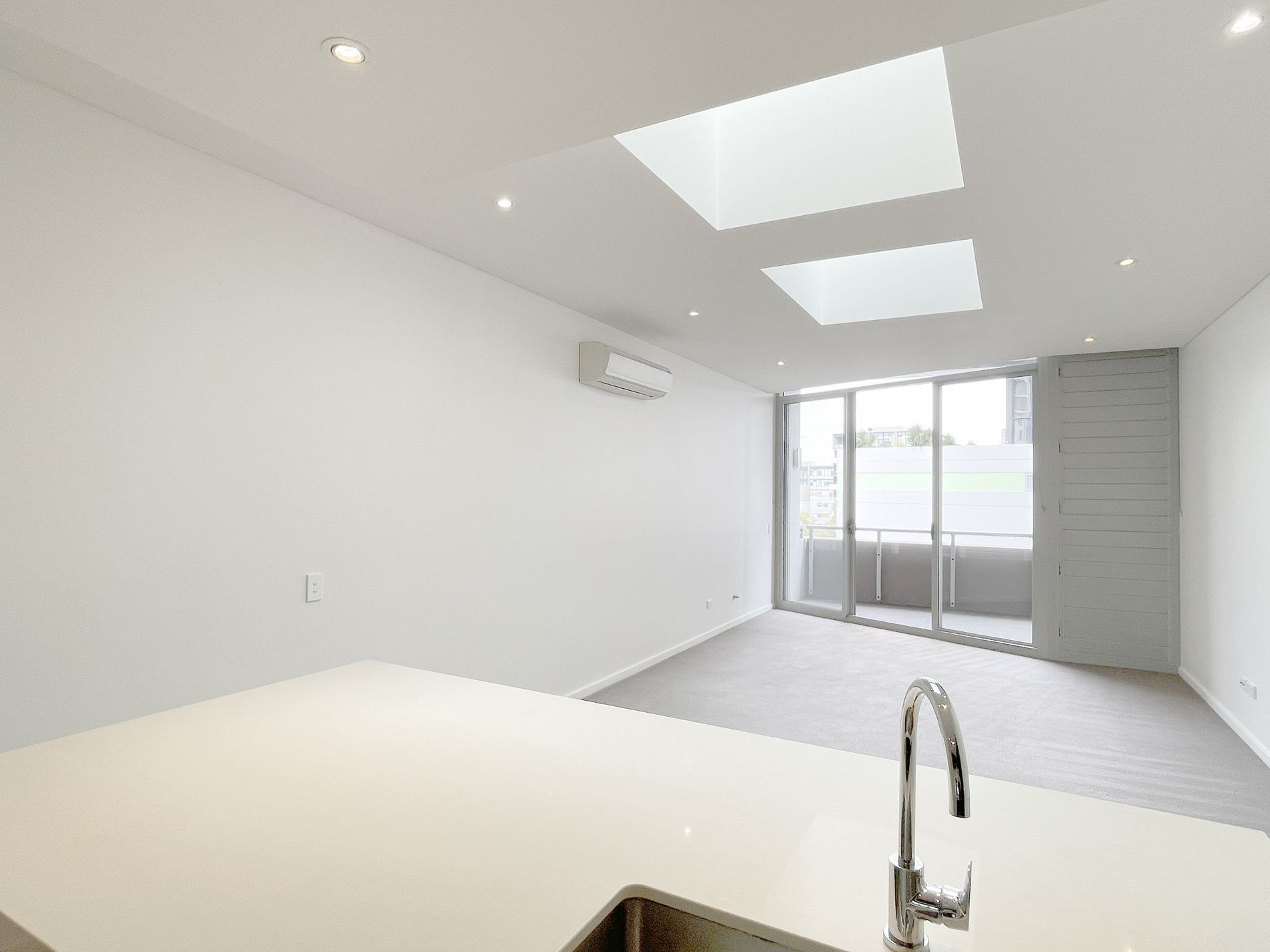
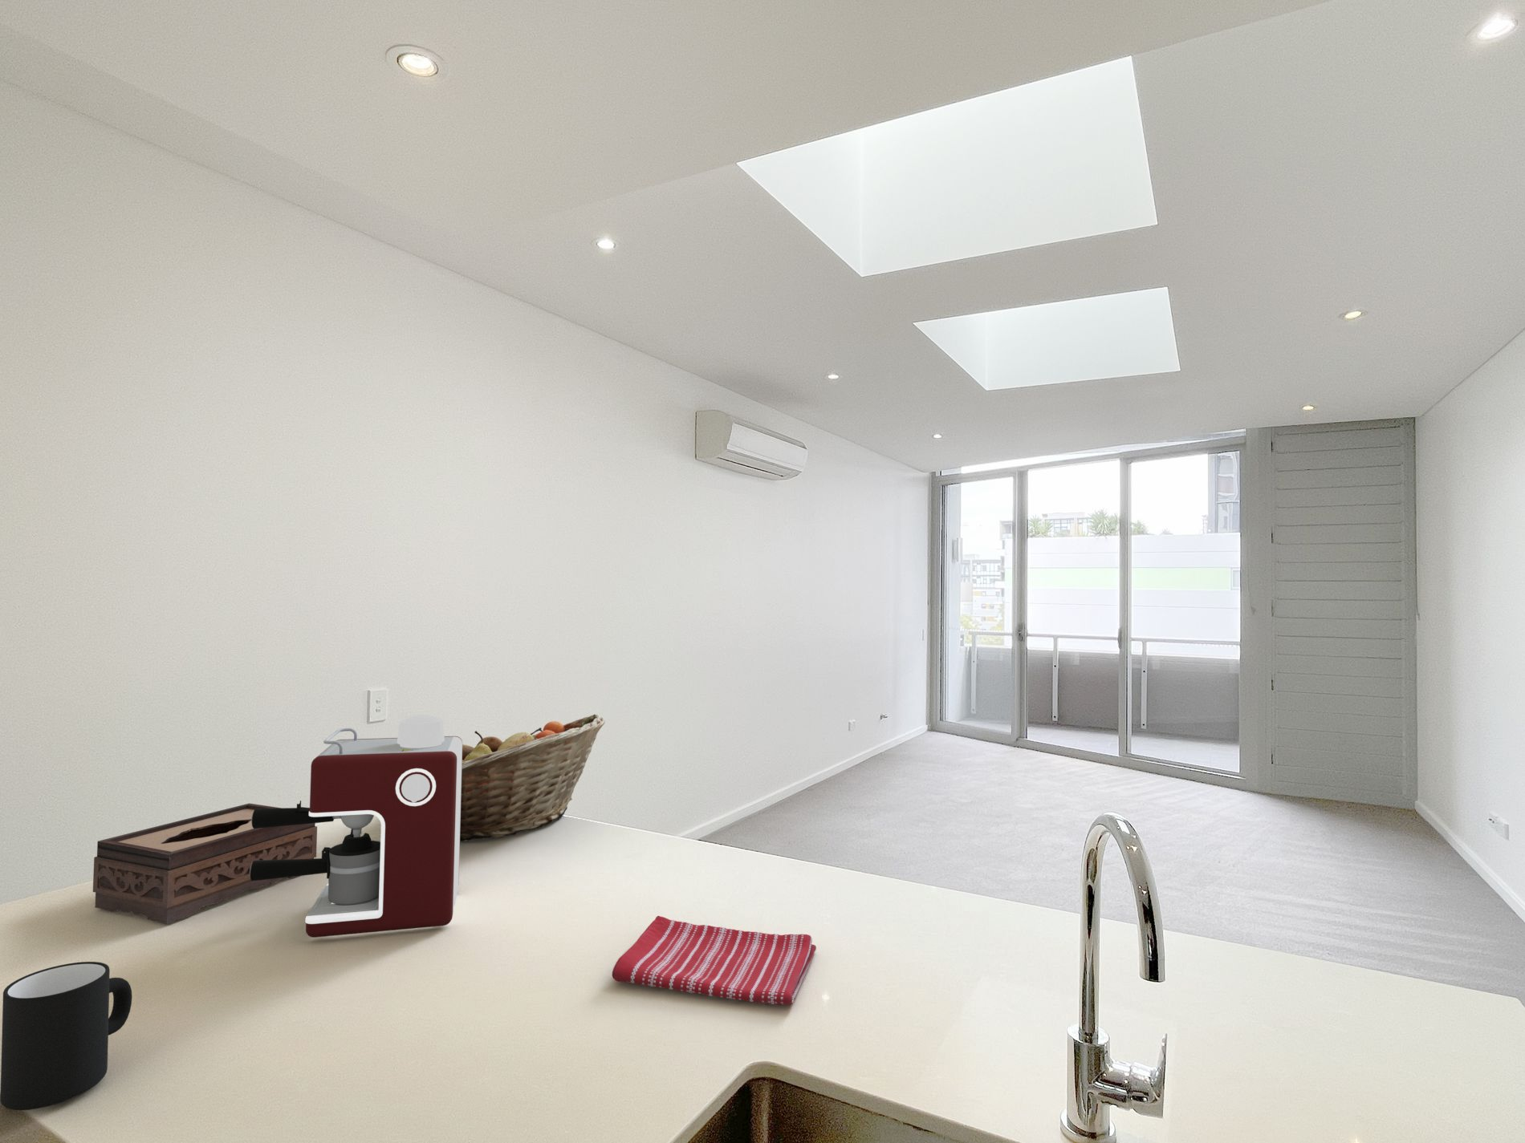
+ coffee maker (358, 816)
+ mug (76, 1023)
+ tissue box (211, 856)
+ fruit basket (506, 768)
+ dish towel (717, 956)
